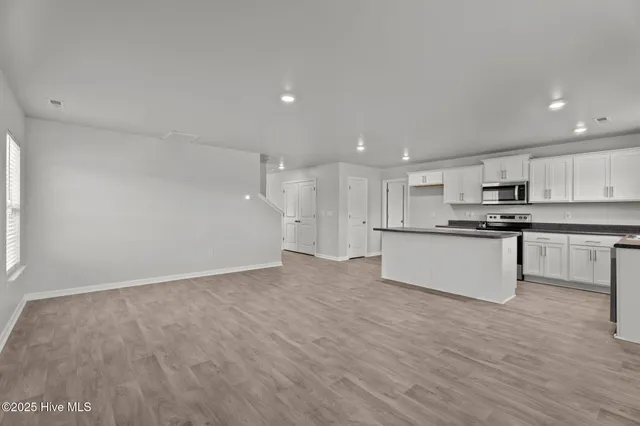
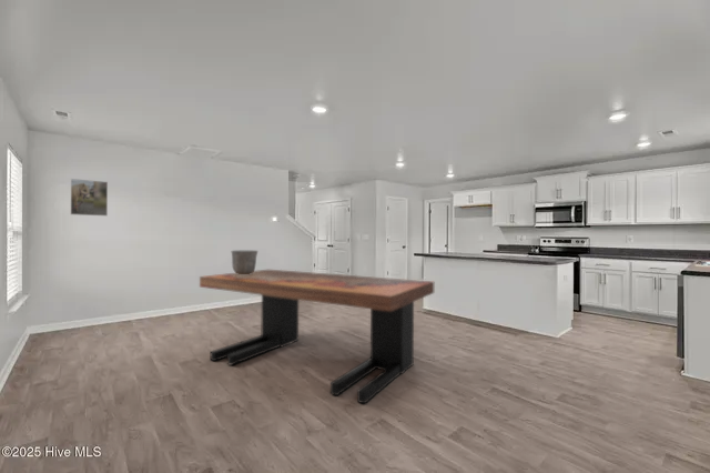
+ dining table (297, 320)
+ ceramic pot (244, 262)
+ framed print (89, 198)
